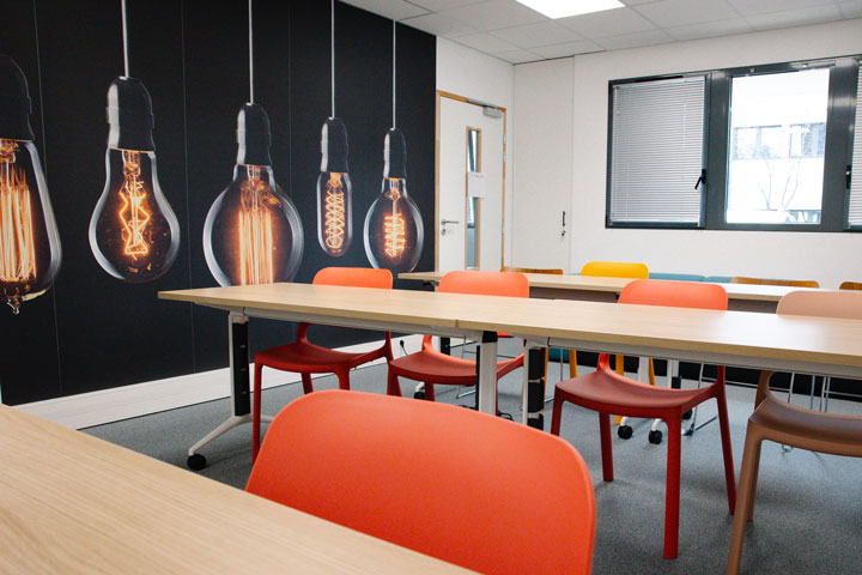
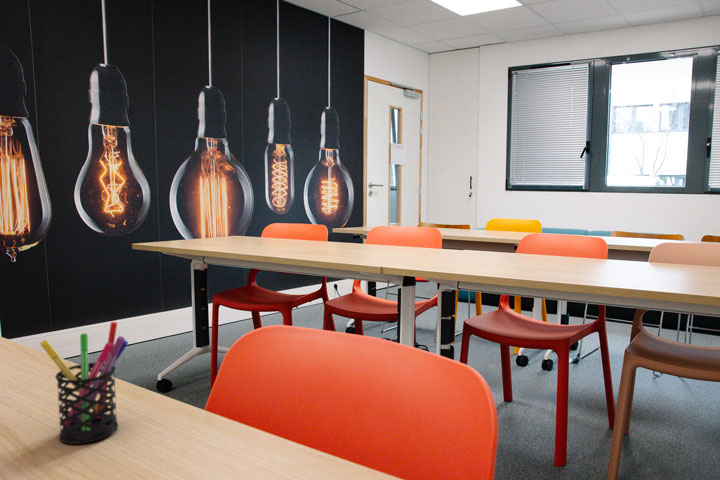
+ pen holder (89, 376)
